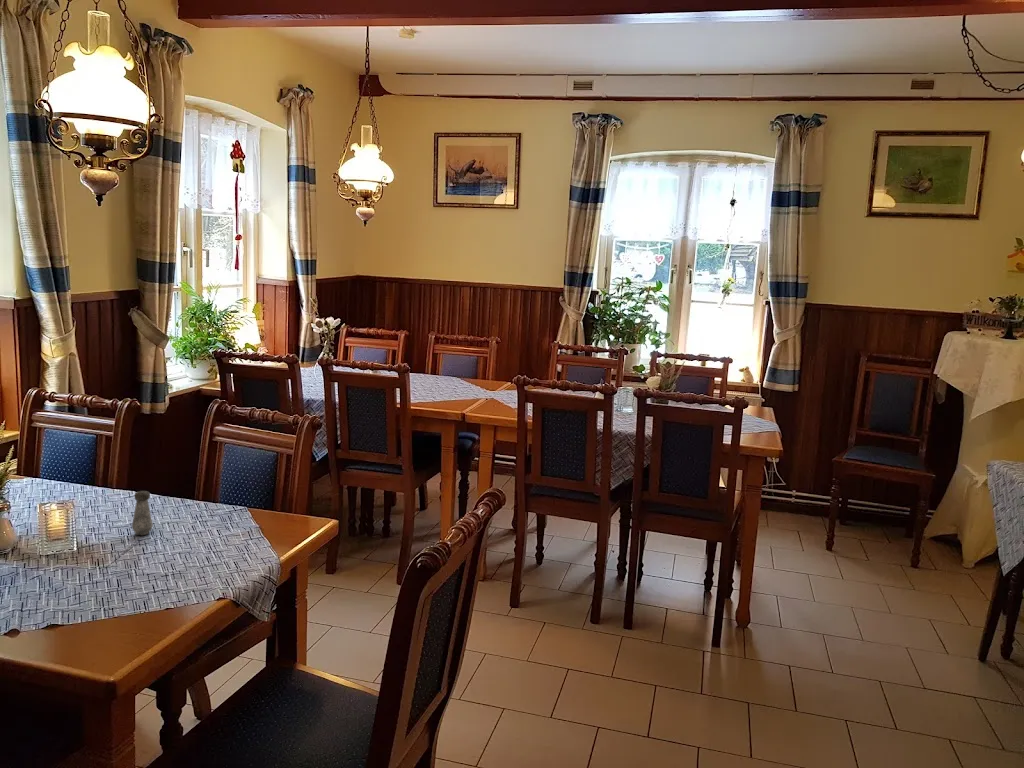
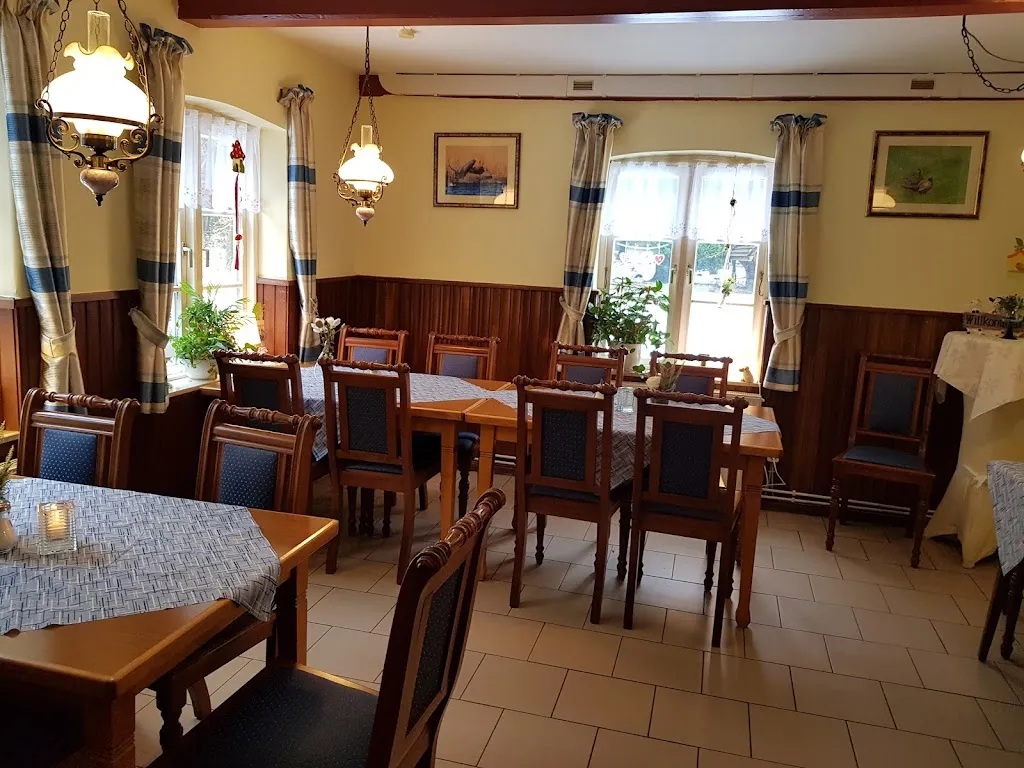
- salt shaker (142, 512)
